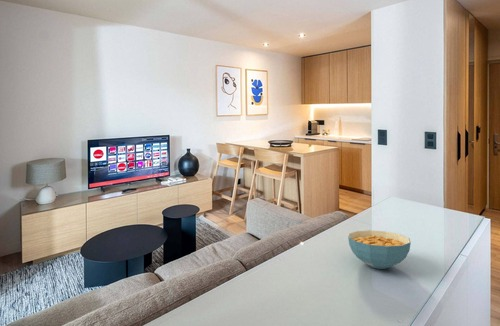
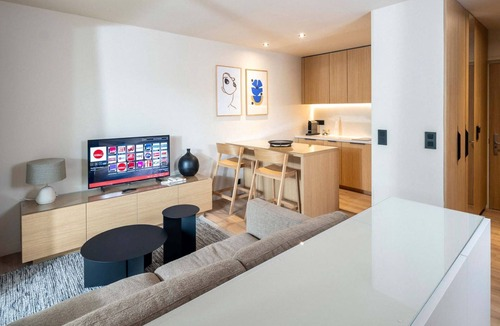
- cereal bowl (378, 251)
